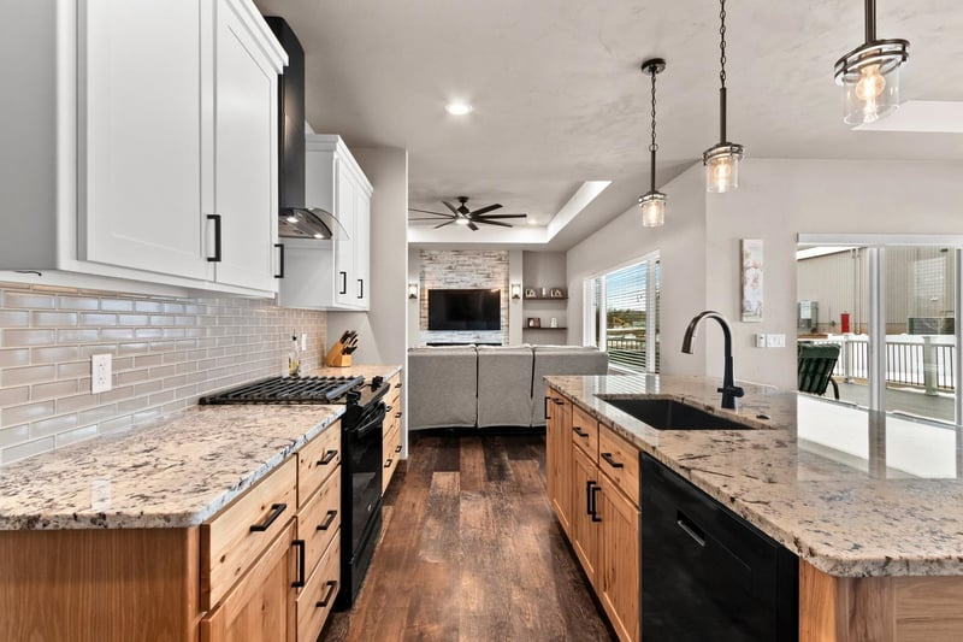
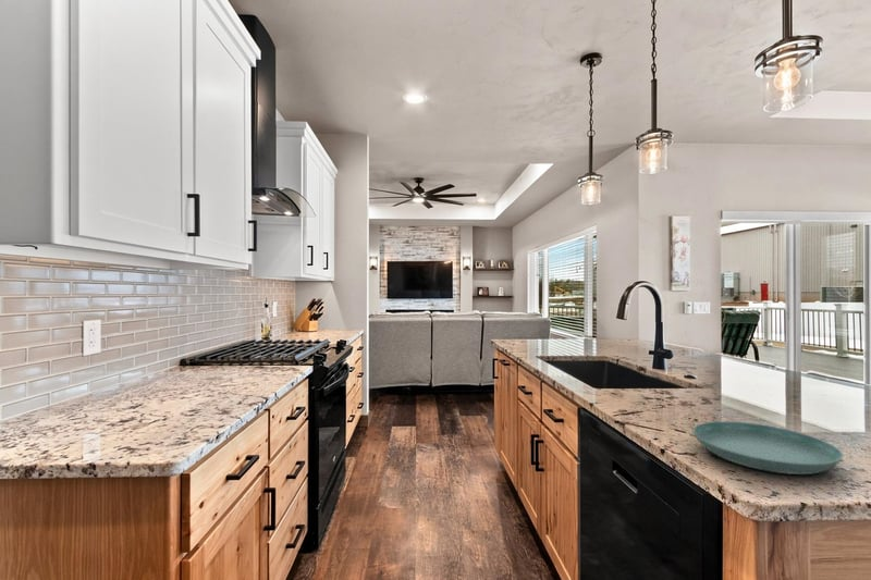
+ saucer (761, 446)
